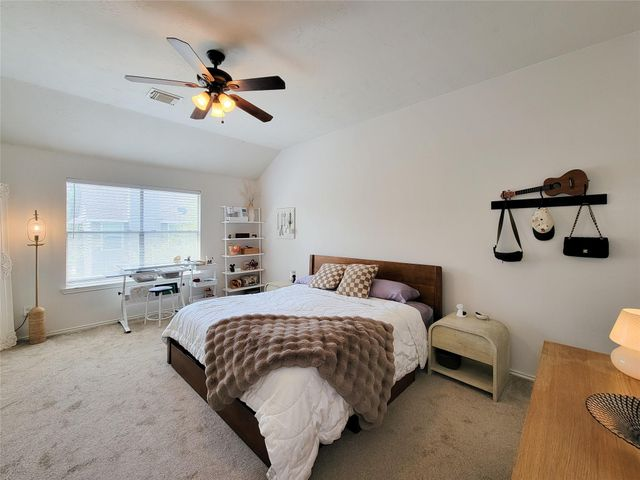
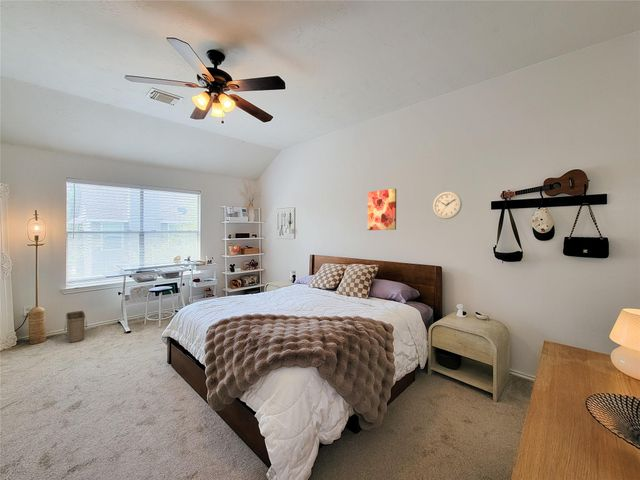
+ wall clock (446, 205)
+ wall art (381, 210)
+ basket (75, 325)
